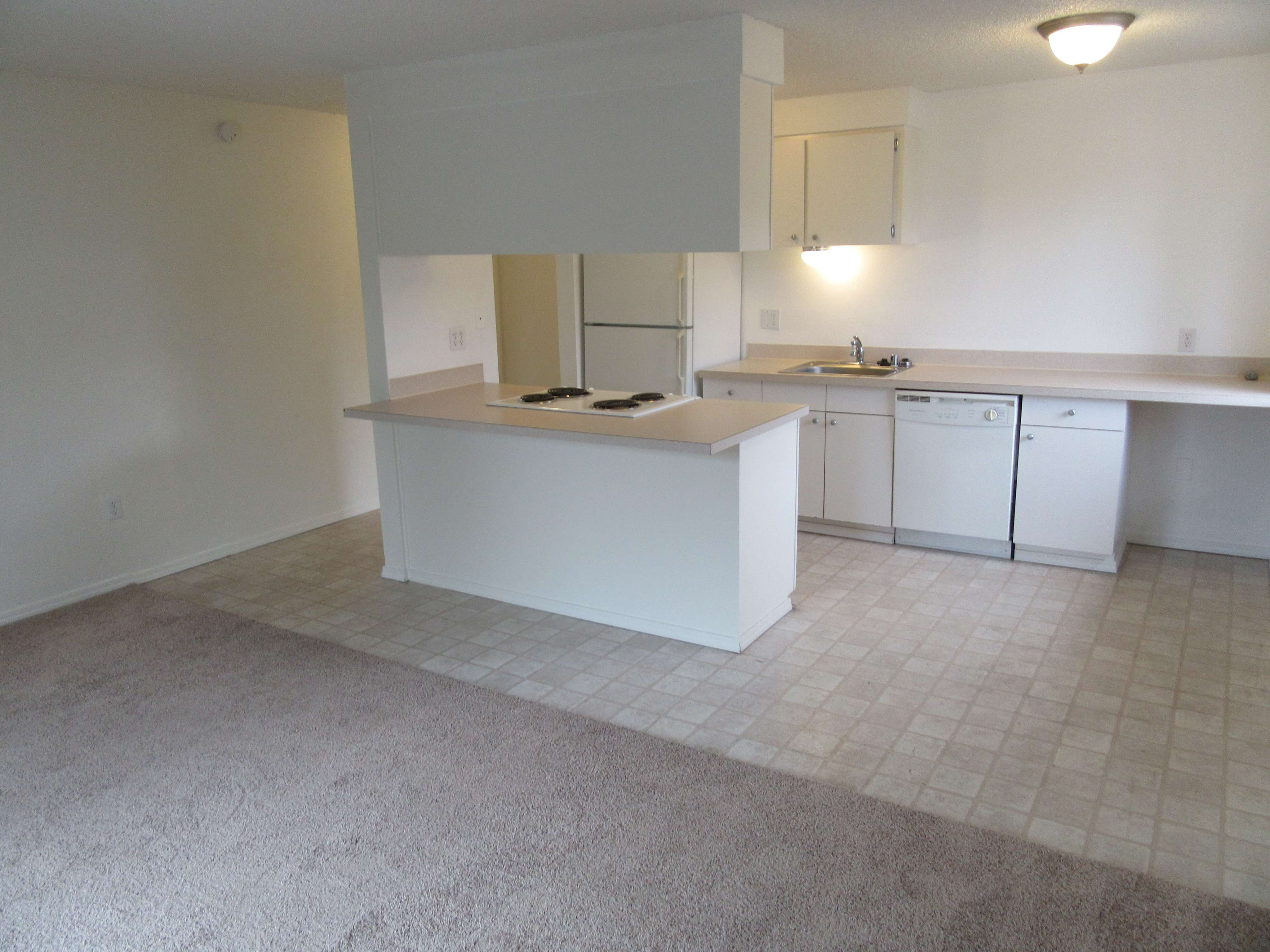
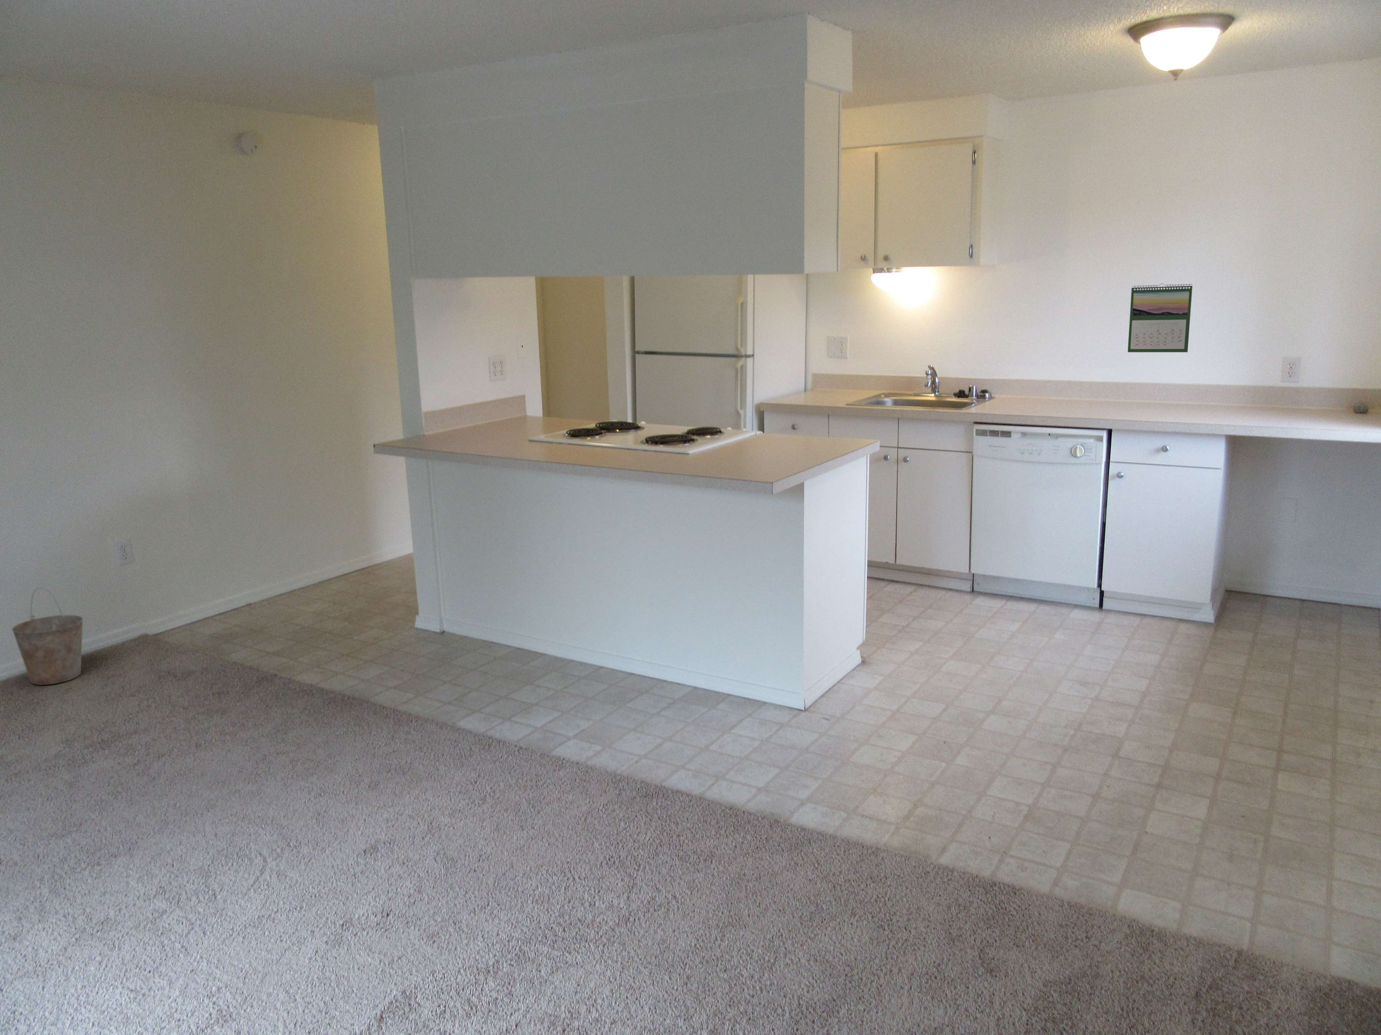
+ calendar (1159, 319)
+ bucket (49, 633)
